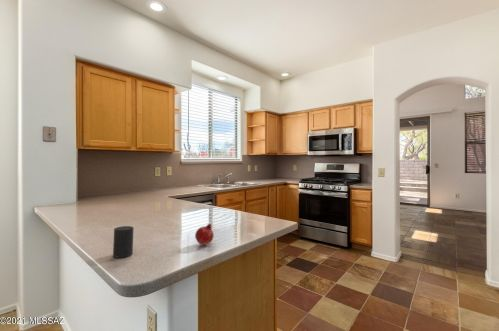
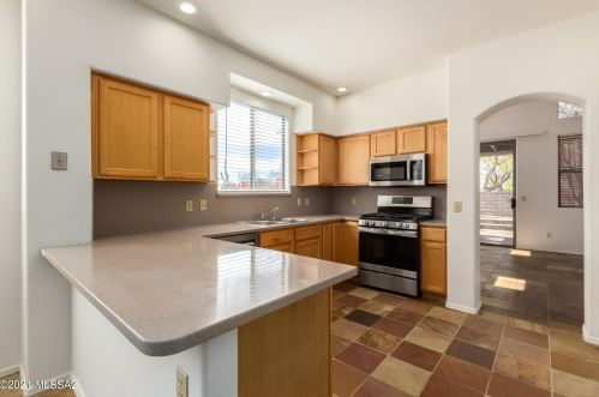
- cup (123, 241)
- fruit (204, 234)
